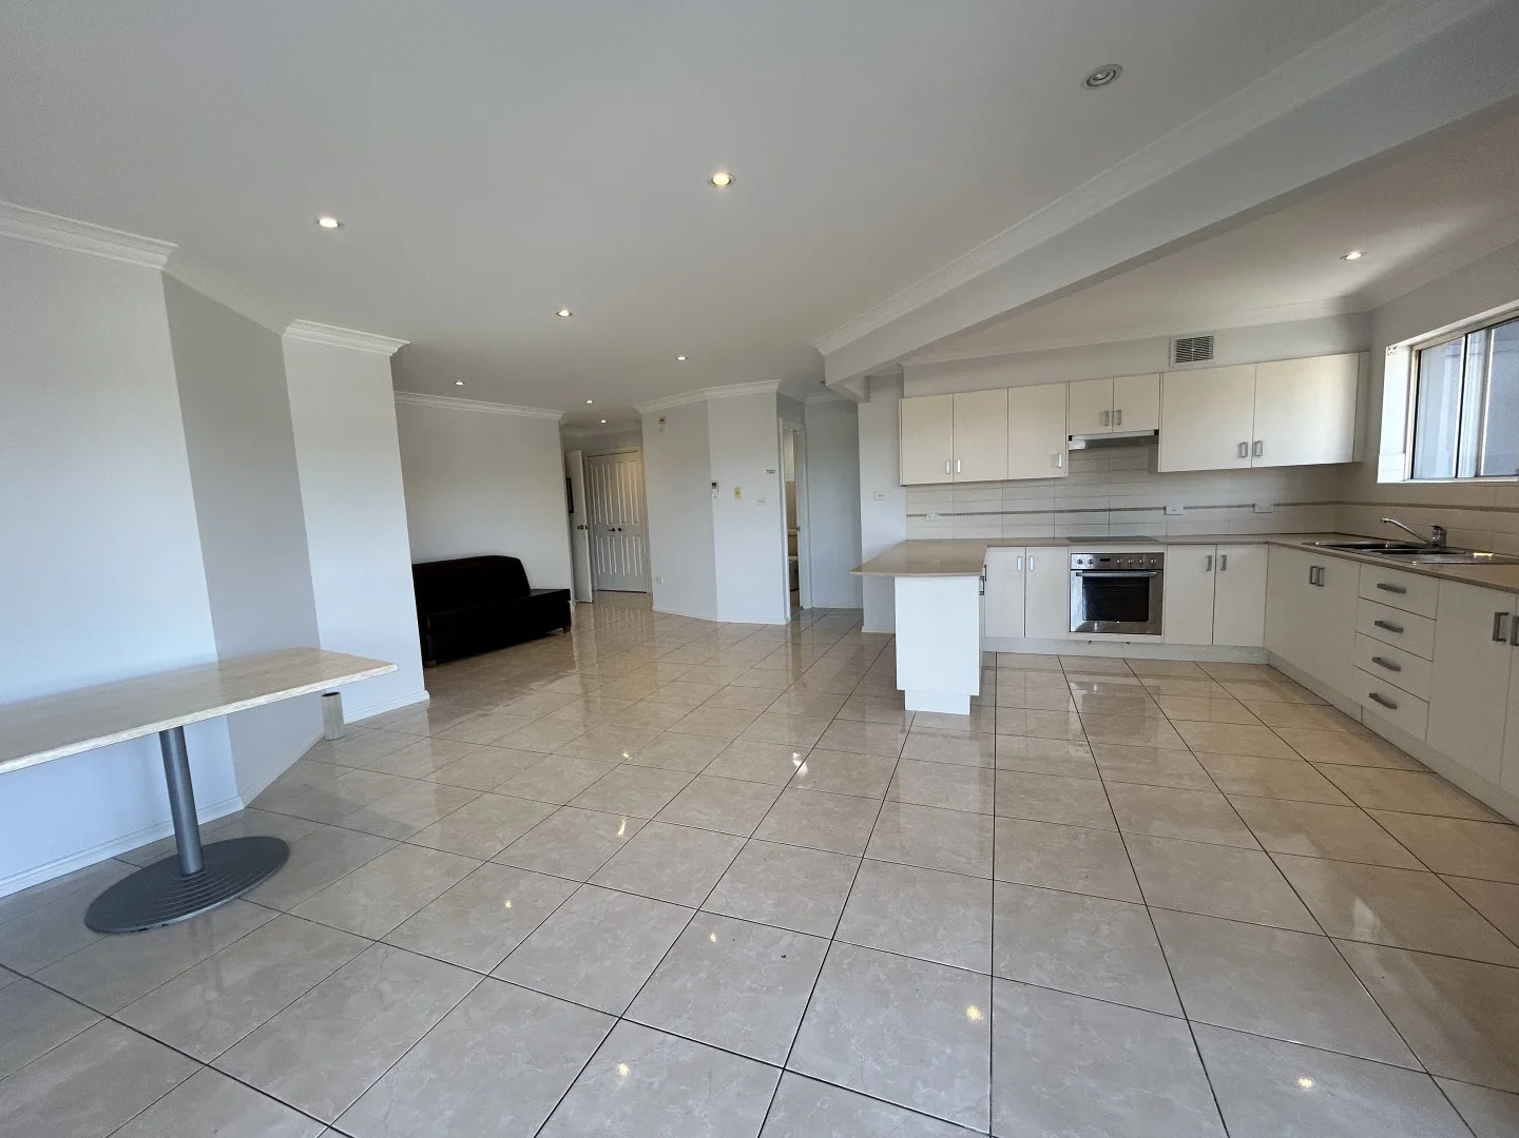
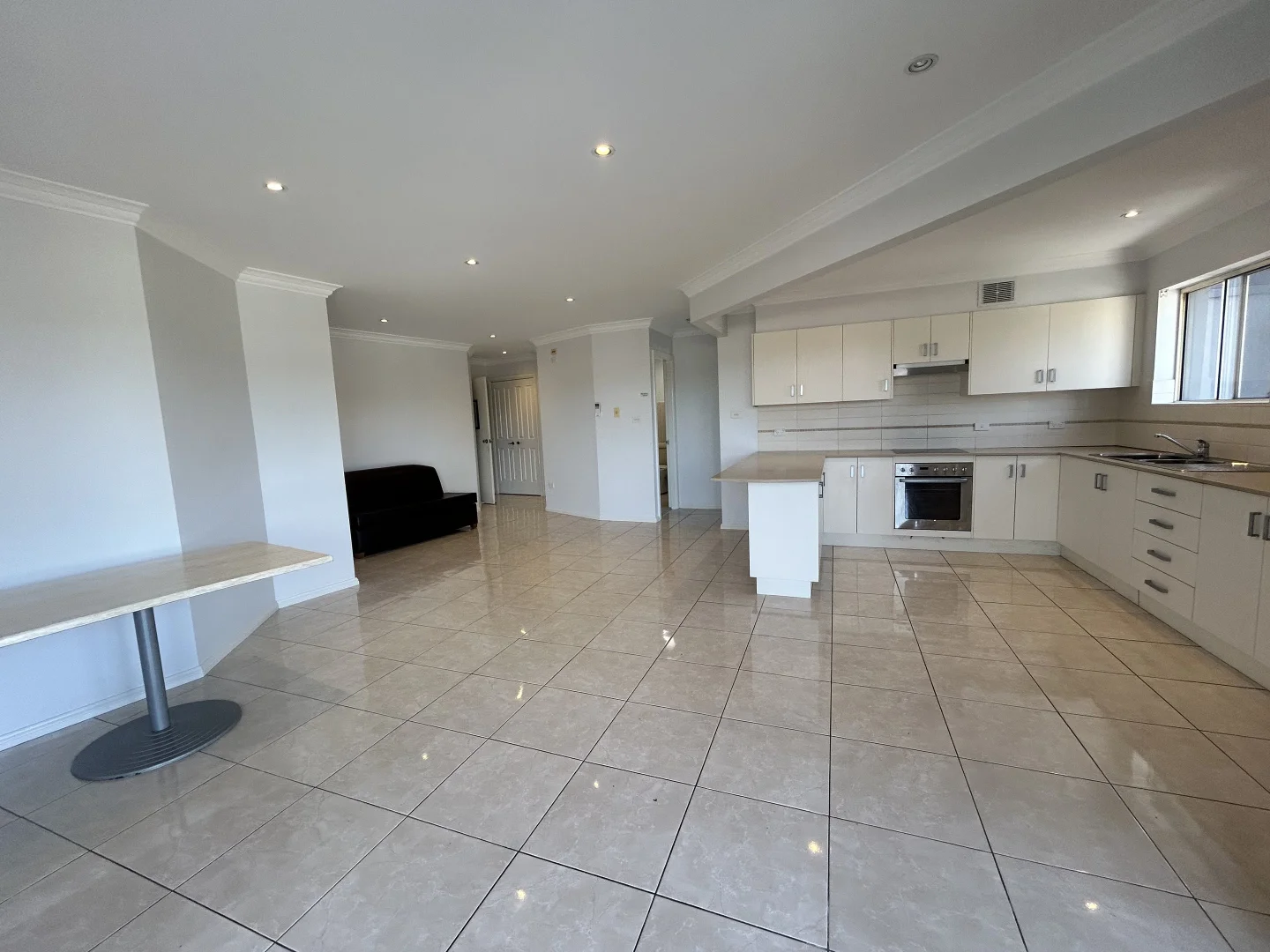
- vase (333, 716)
